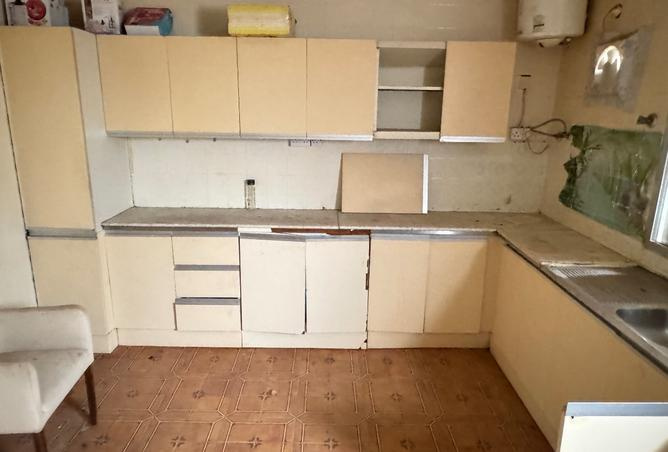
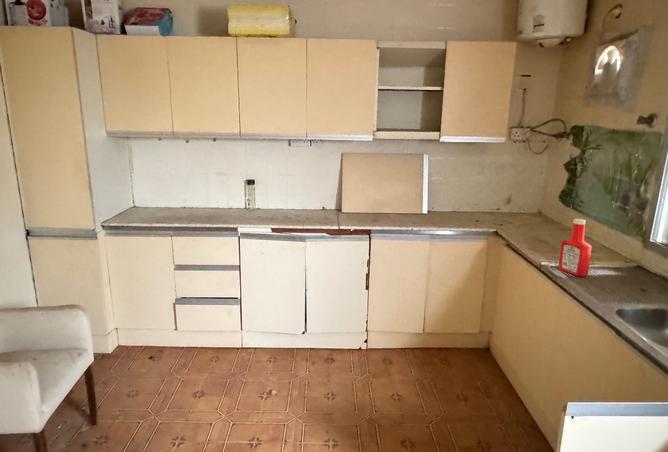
+ soap bottle (576, 246)
